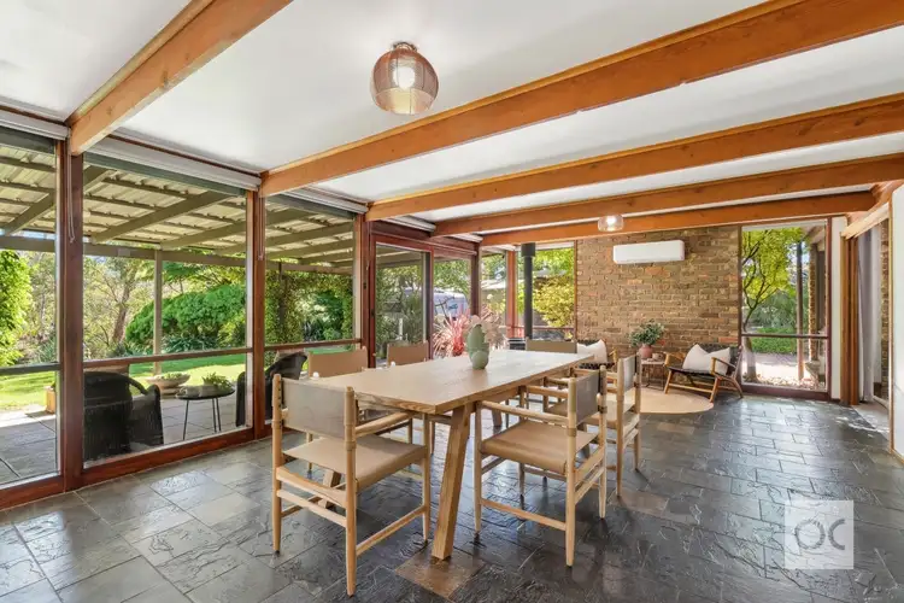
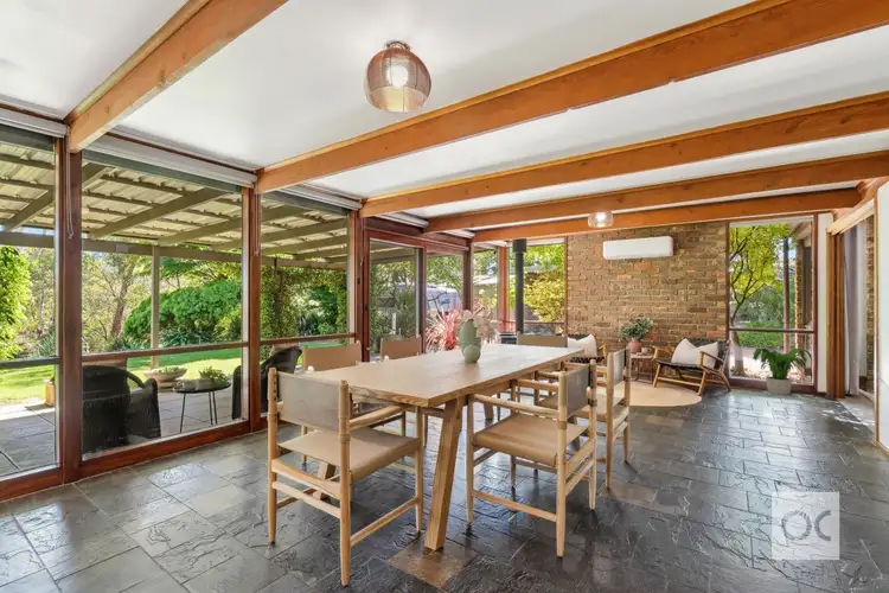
+ potted plant (781, 370)
